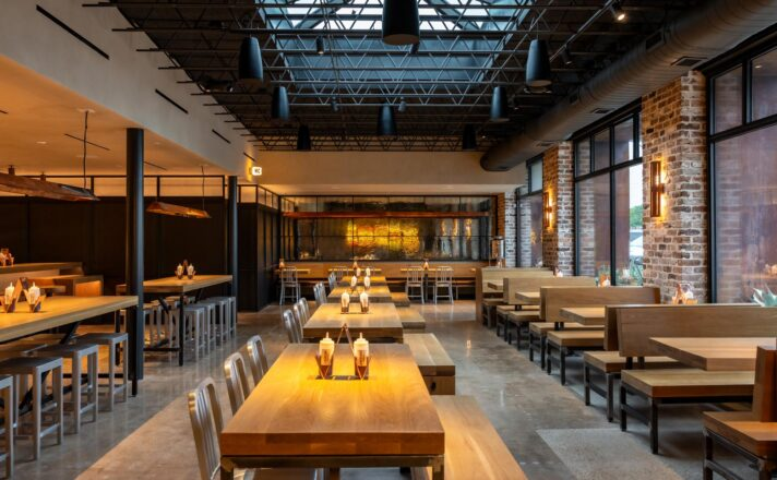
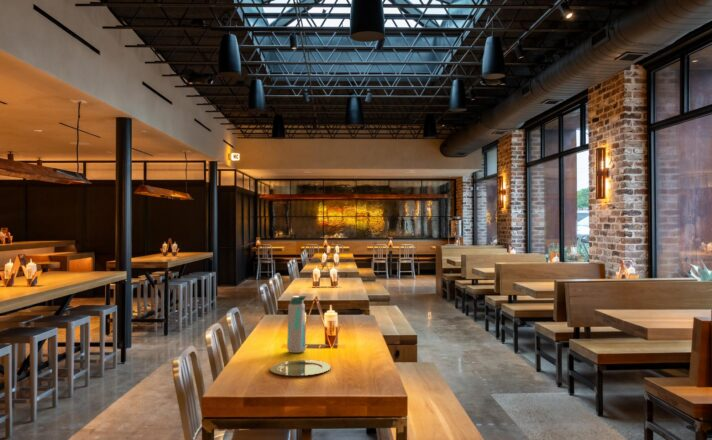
+ water bottle (297, 323)
+ plate (300, 368)
